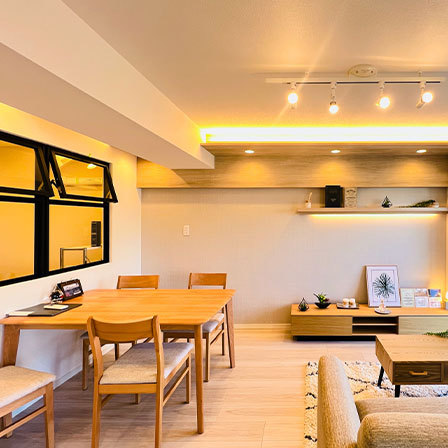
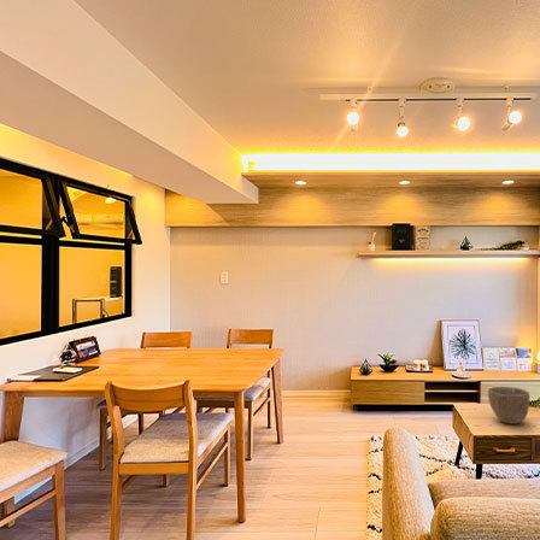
+ bowl (509, 406)
